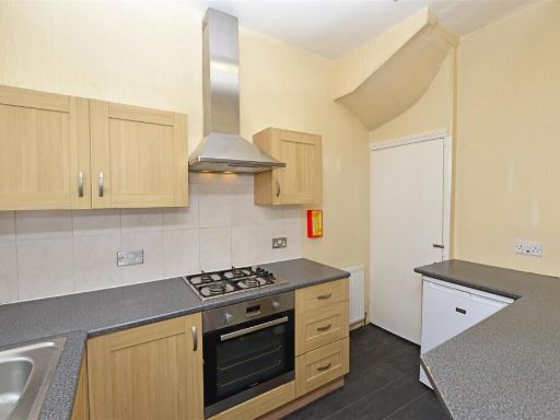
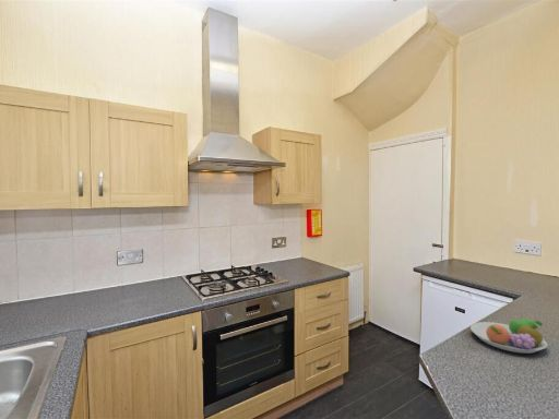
+ fruit bowl (509, 328)
